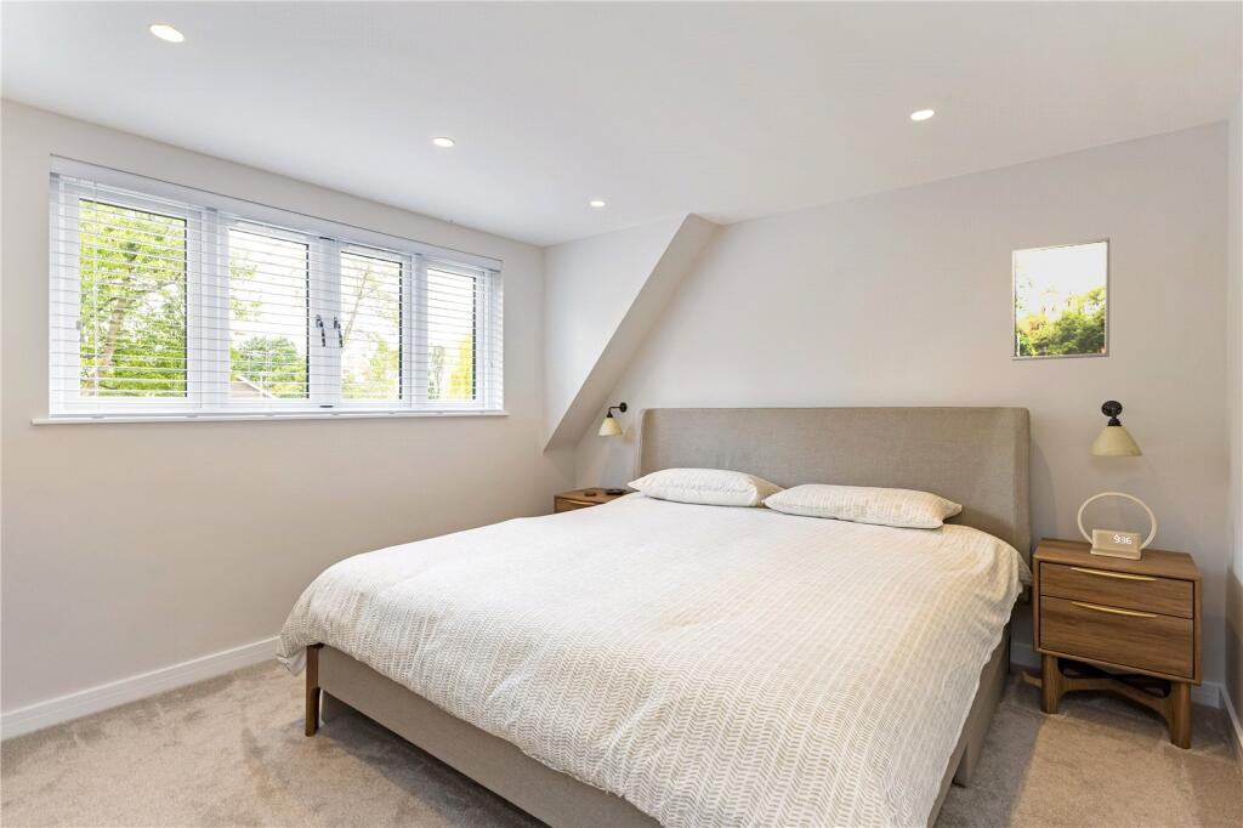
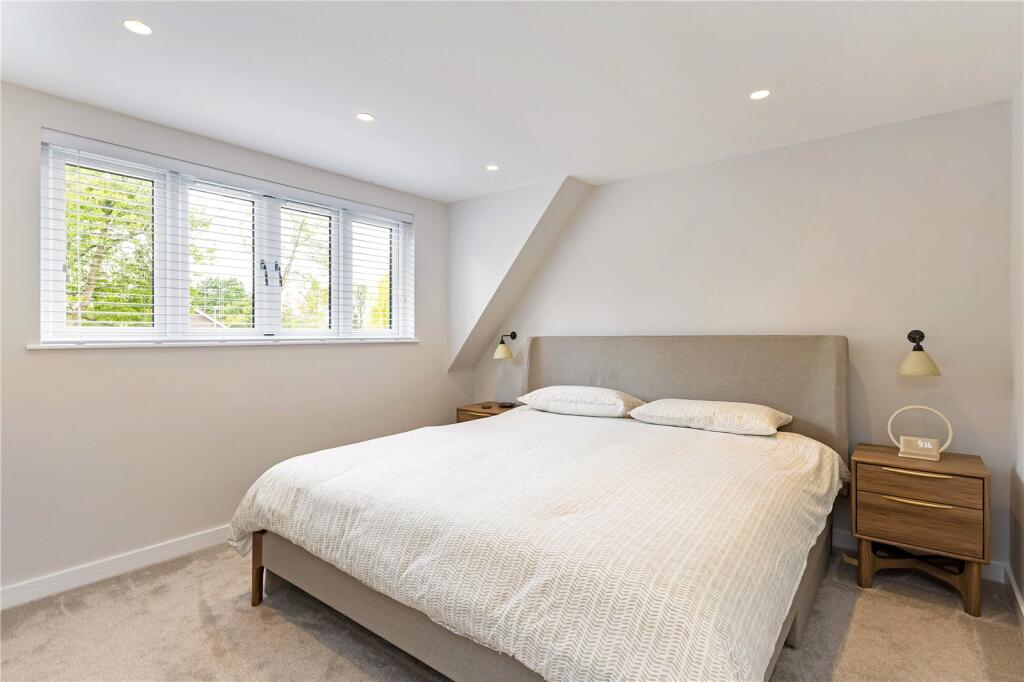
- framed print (1058, 301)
